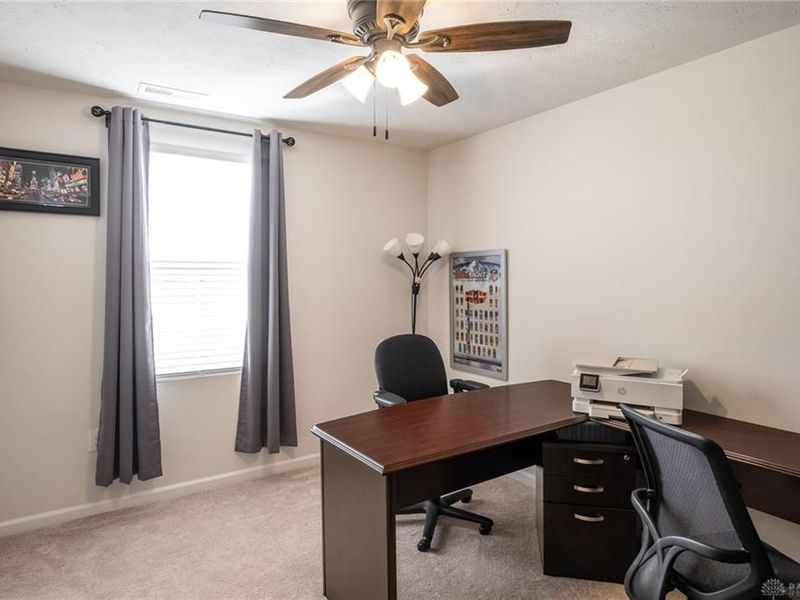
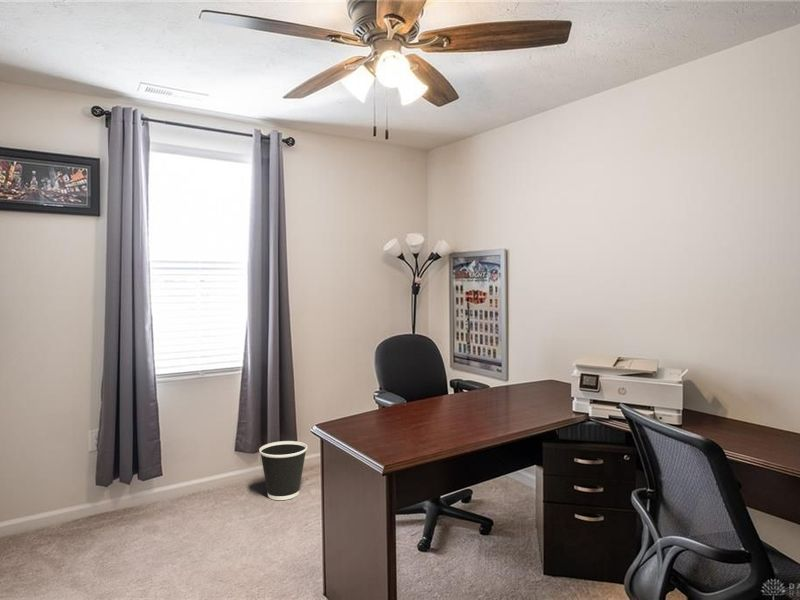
+ wastebasket (283, 470)
